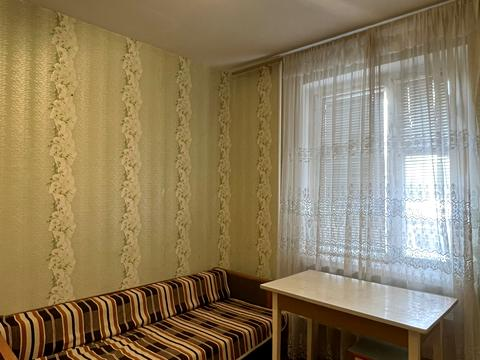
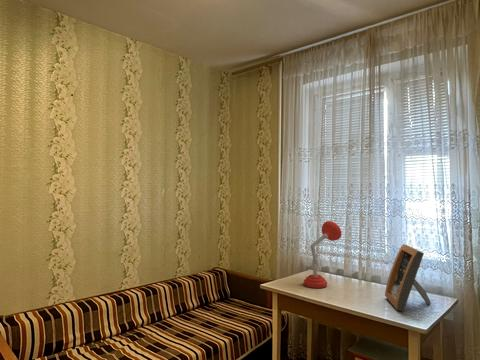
+ desk lamp (315, 252)
+ picture frame (412, 276)
